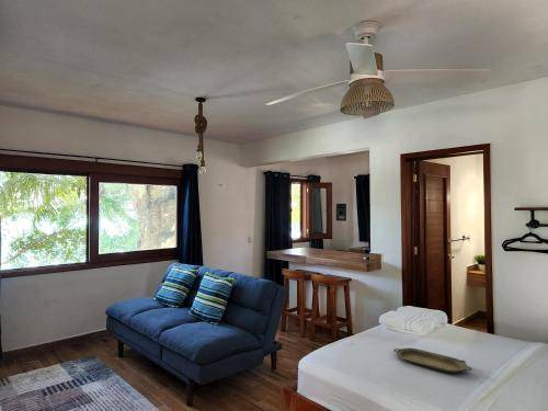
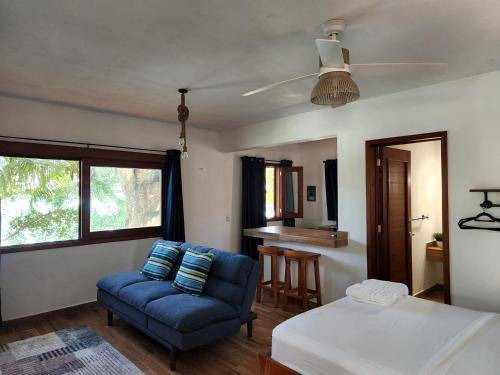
- serving tray (430, 361)
